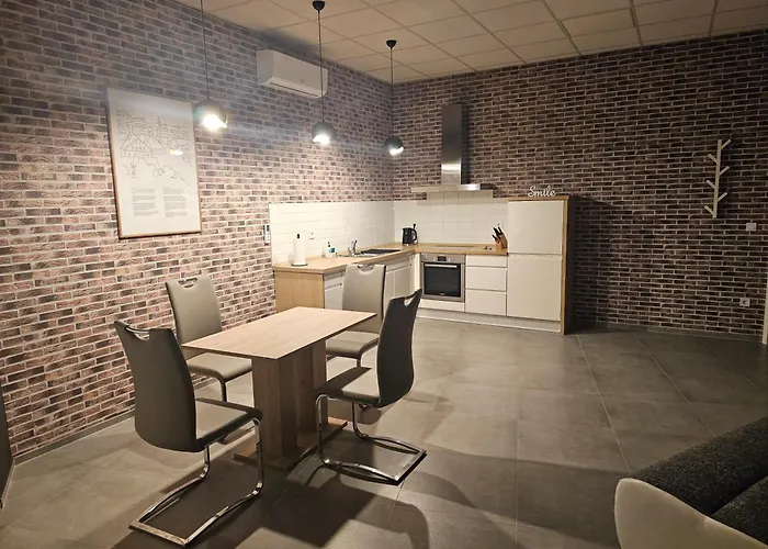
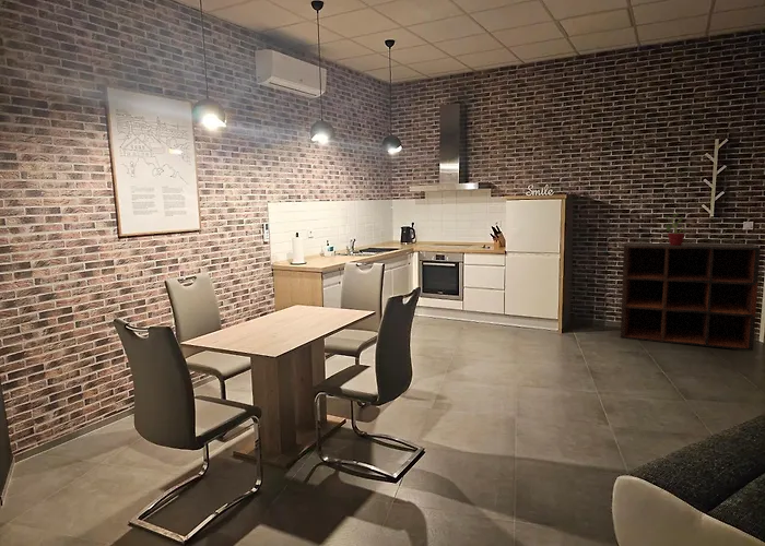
+ potted plant (675, 228)
+ shelving unit (684, 292)
